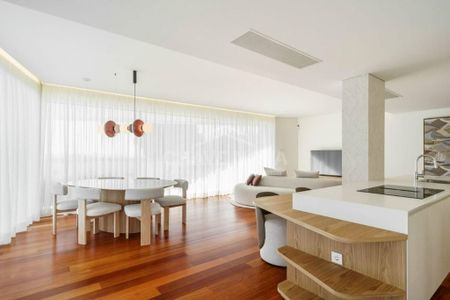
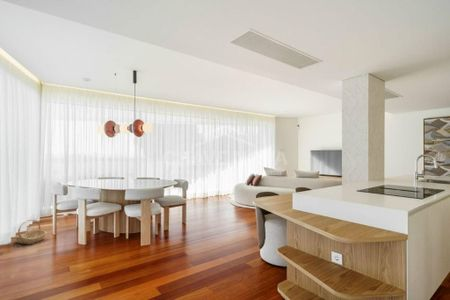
+ basket (30, 231)
